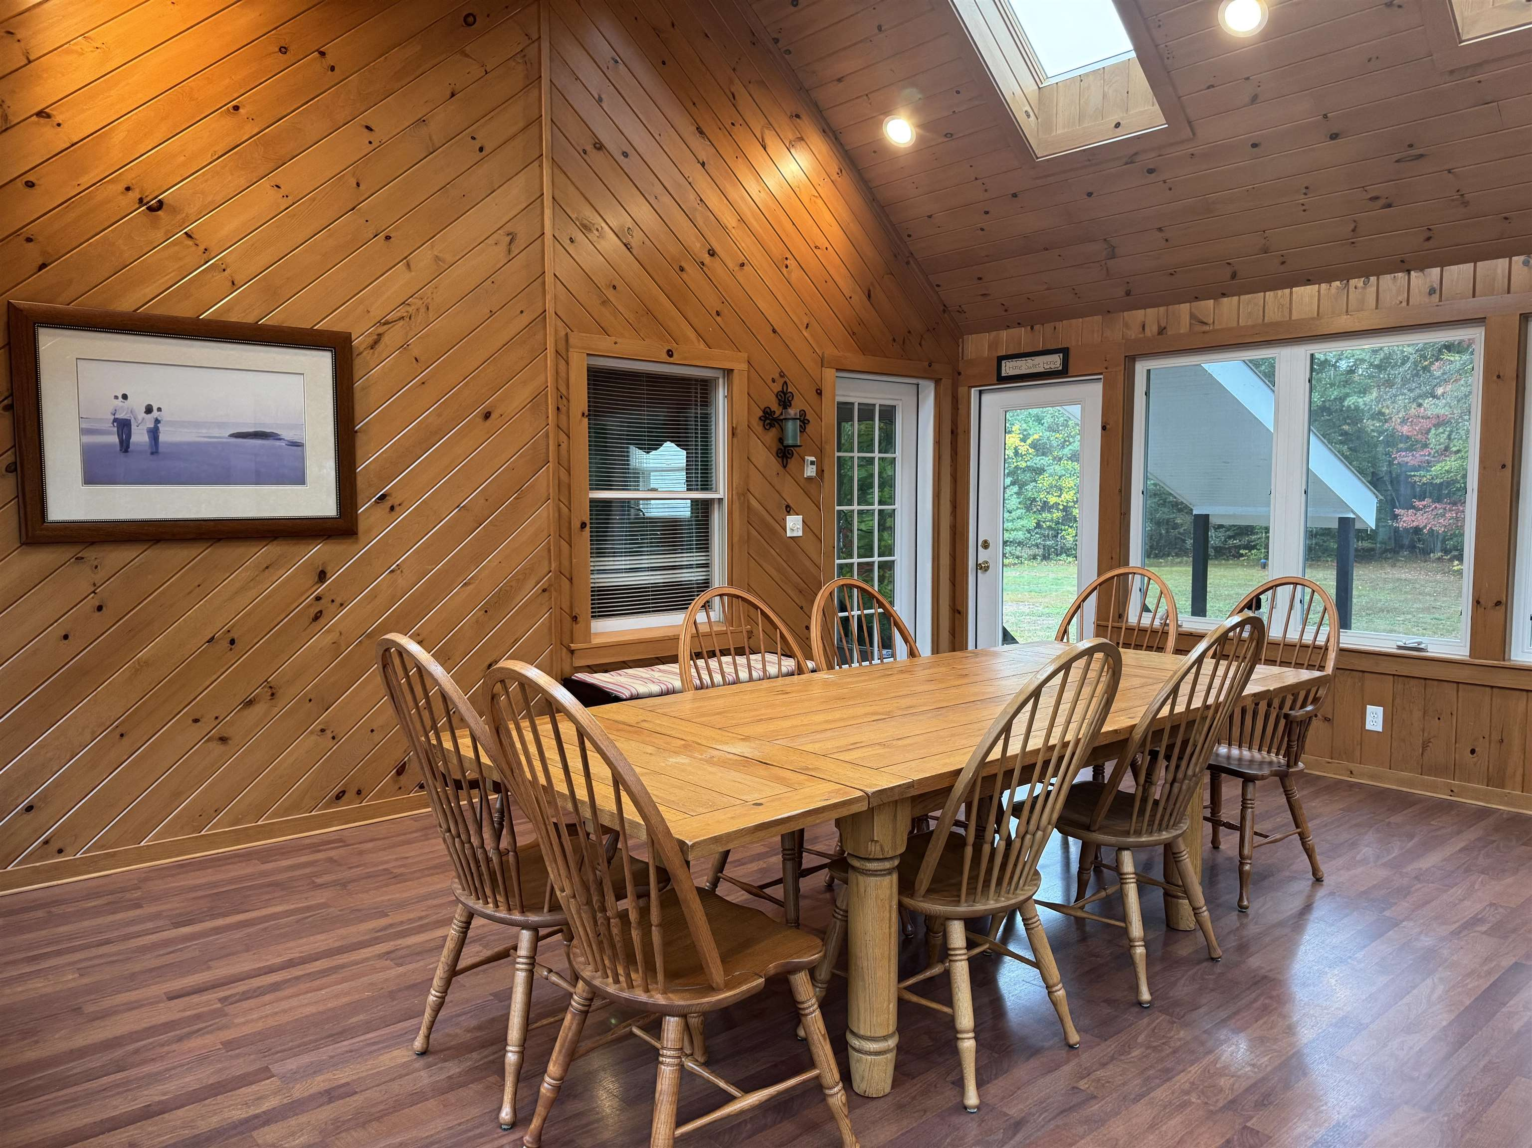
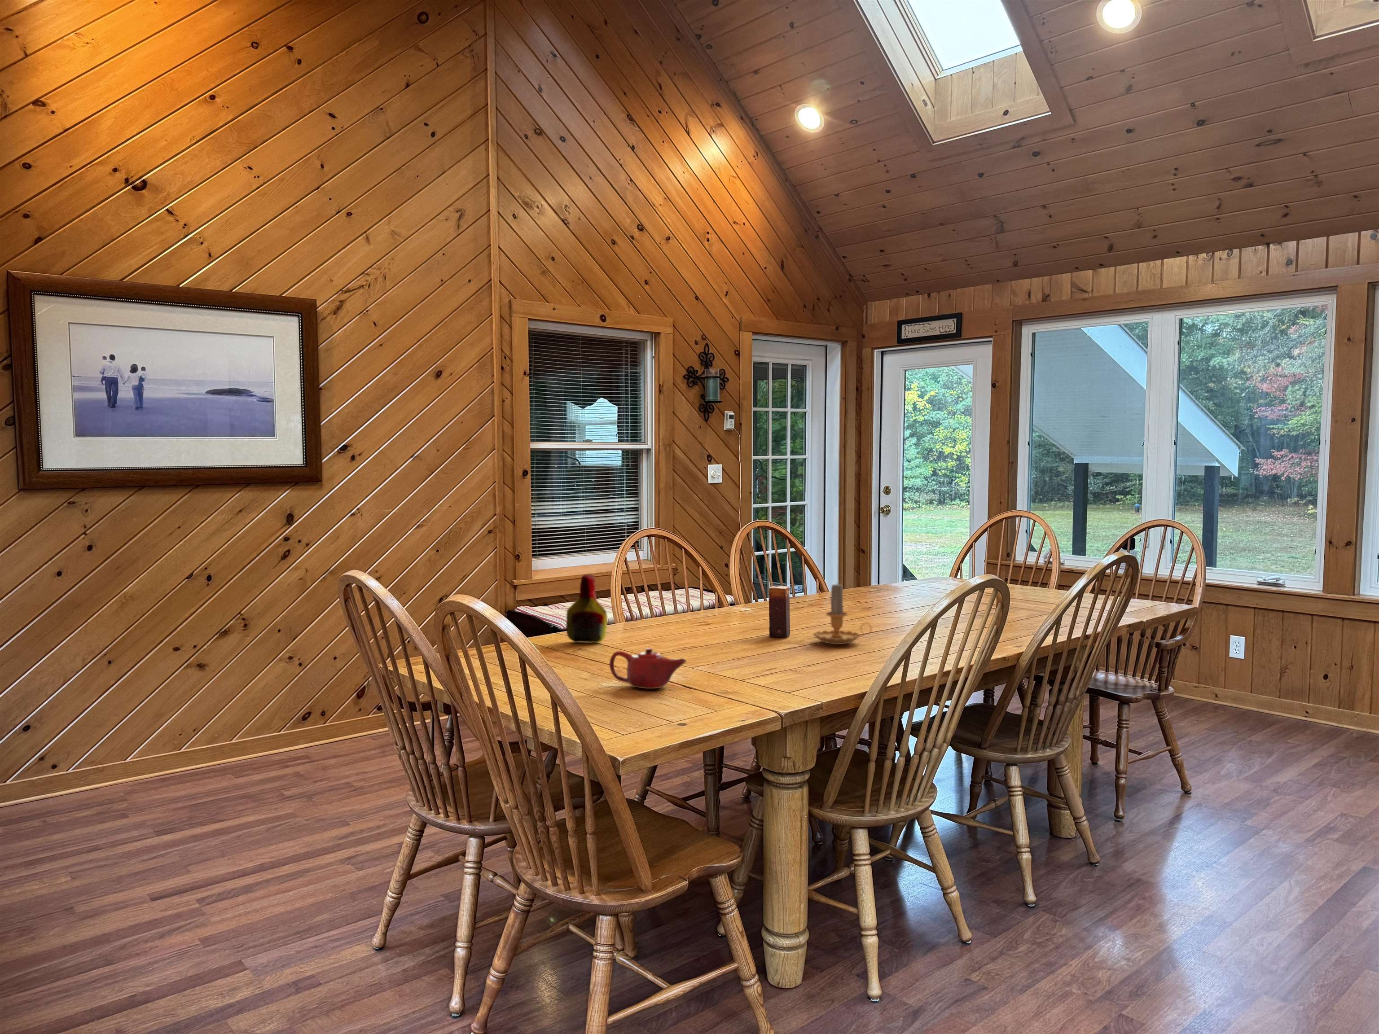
+ candle (843, 611)
+ bottle (586, 608)
+ teapot (647, 667)
+ candle (780, 611)
